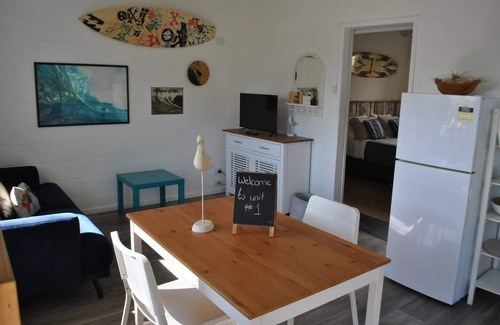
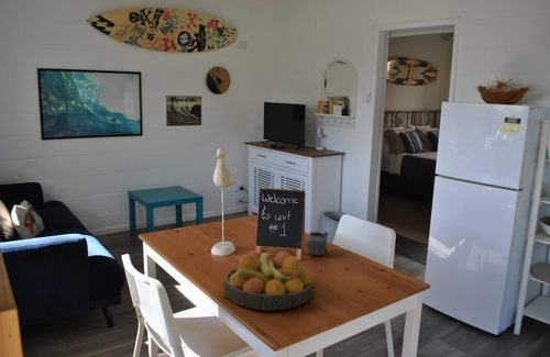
+ mug (318, 243)
+ fruit bowl (270, 271)
